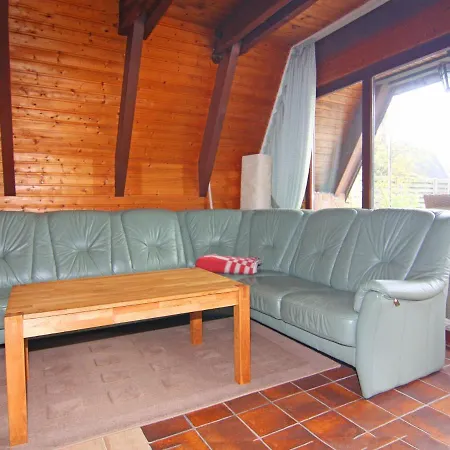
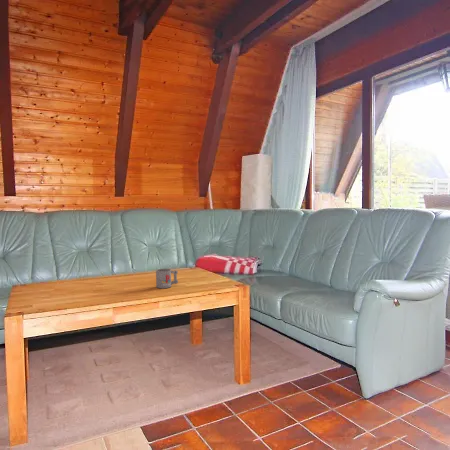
+ mug (167, 277)
